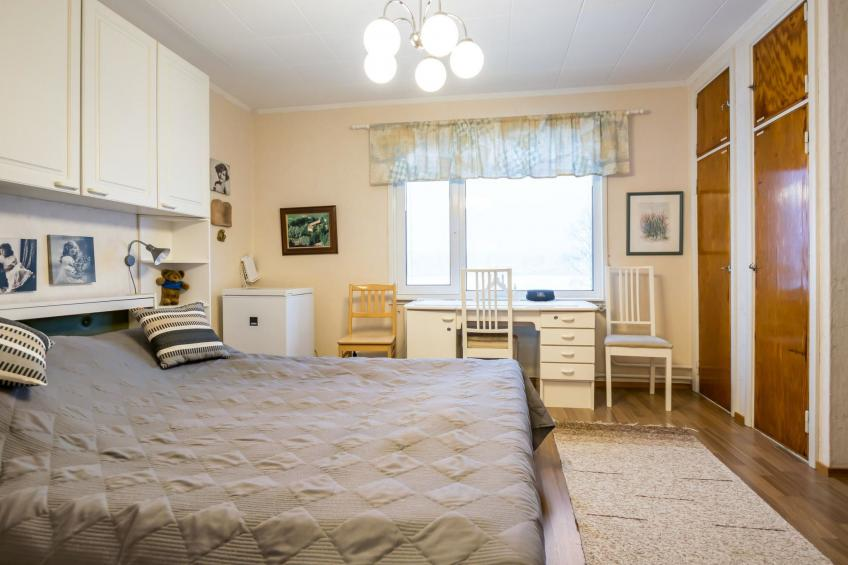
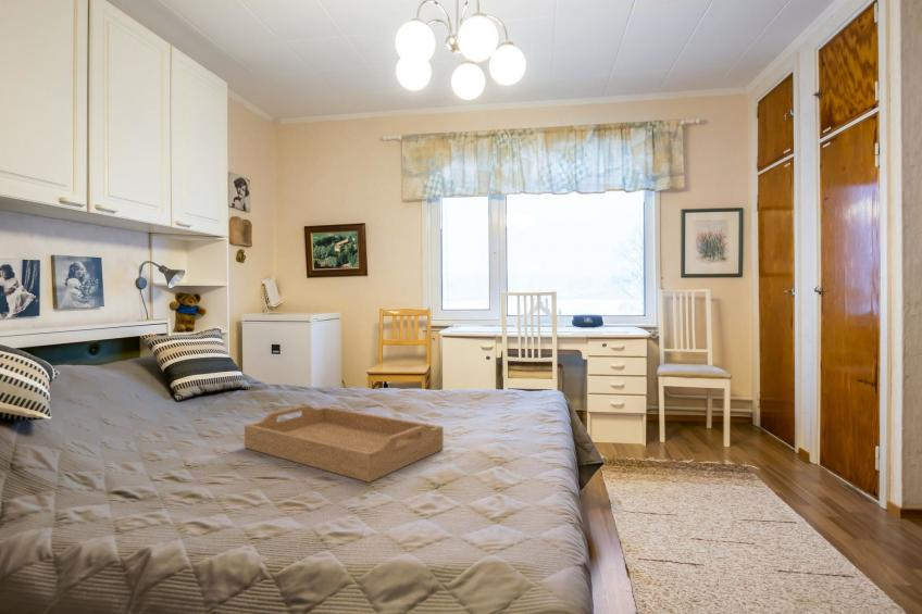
+ serving tray (342, 434)
